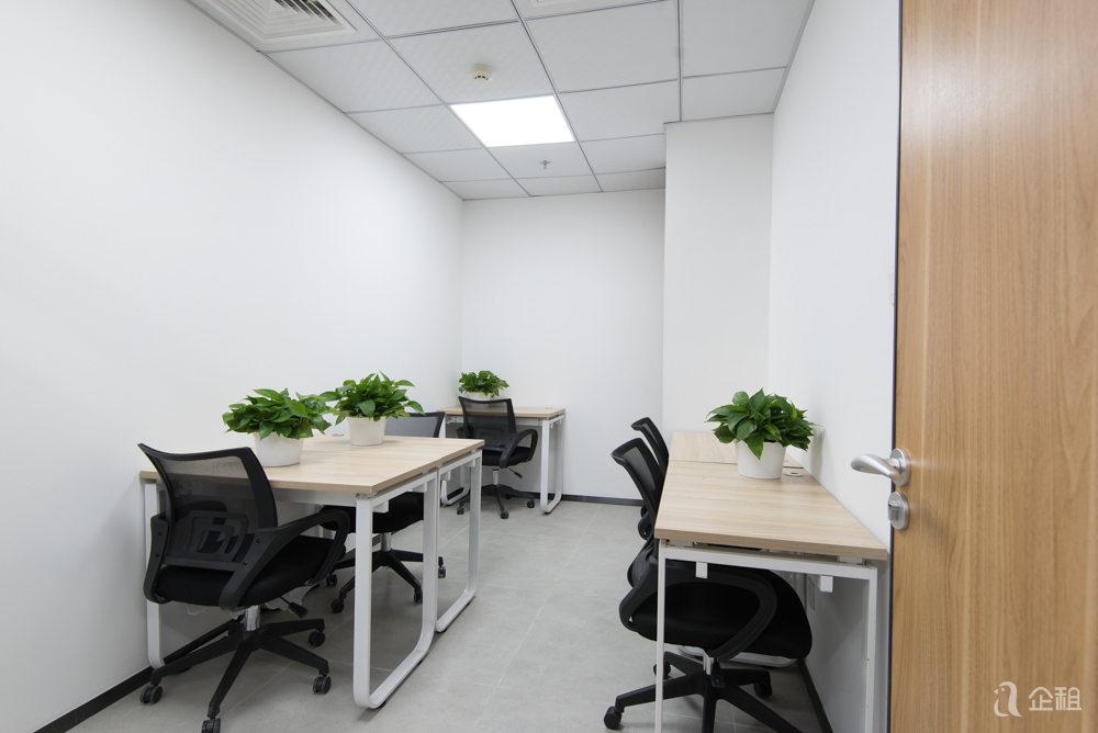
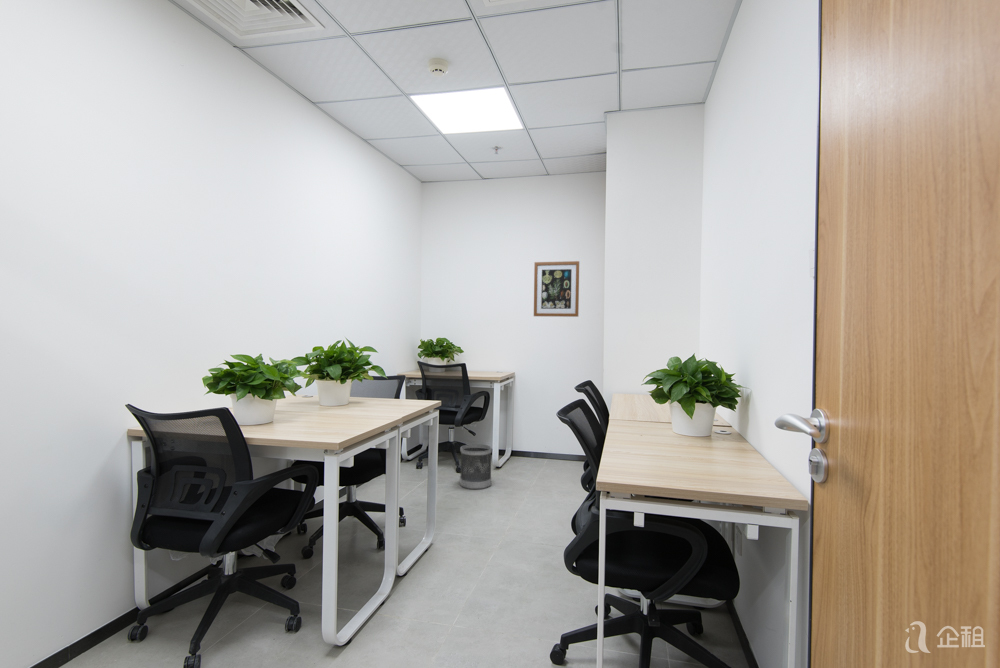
+ wall art (556, 289)
+ wastebasket (475, 465)
